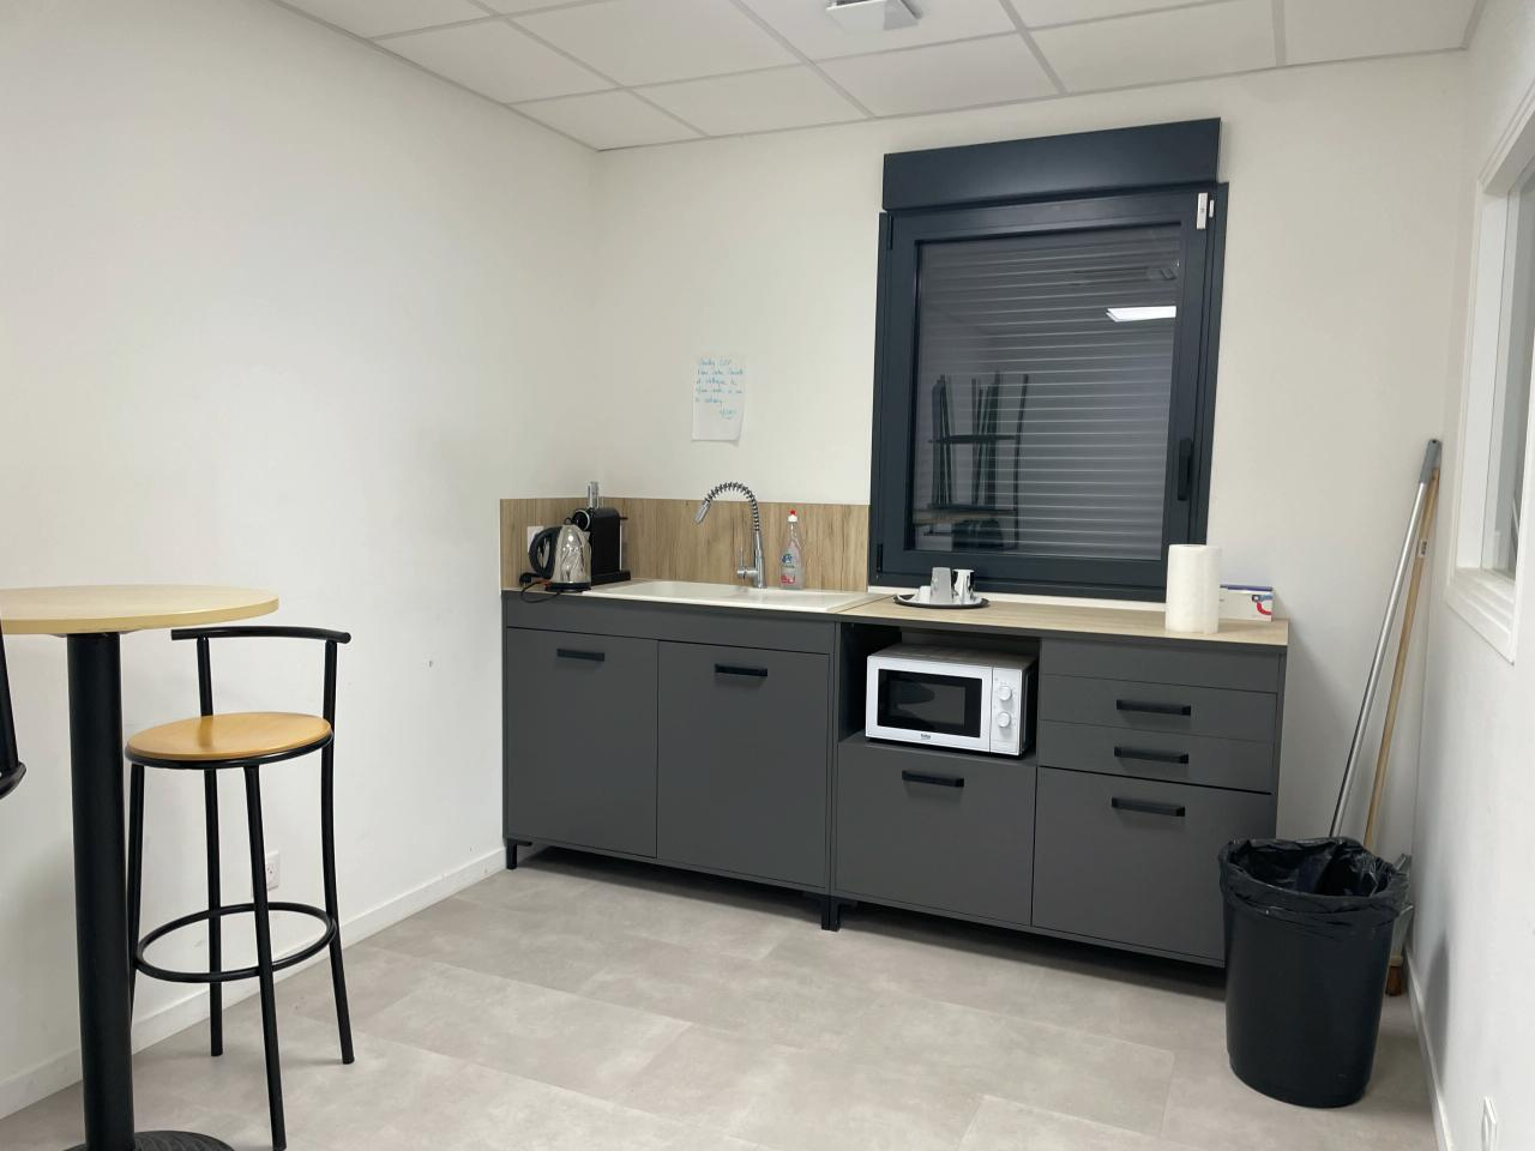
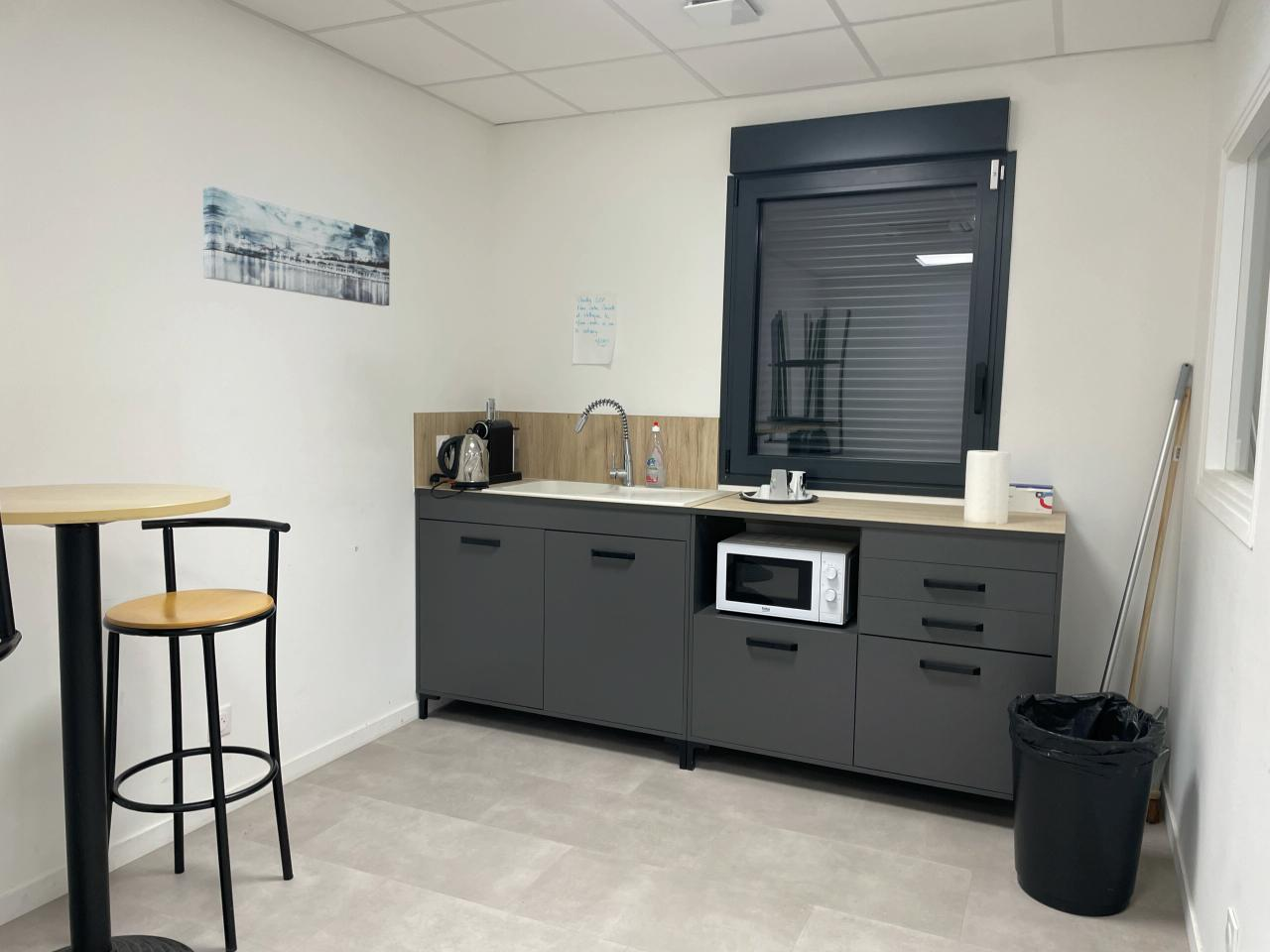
+ wall art (307, 253)
